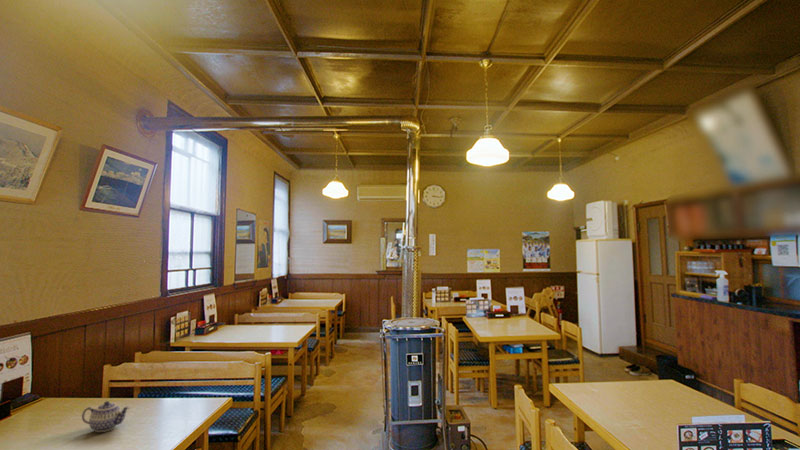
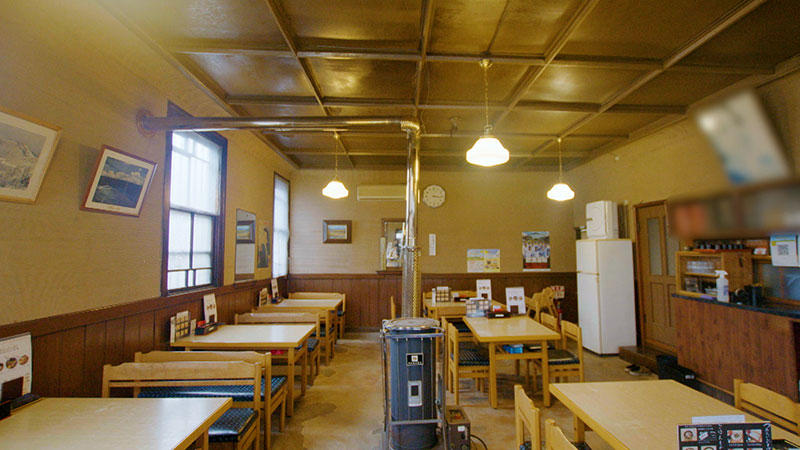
- teapot (106, 414)
